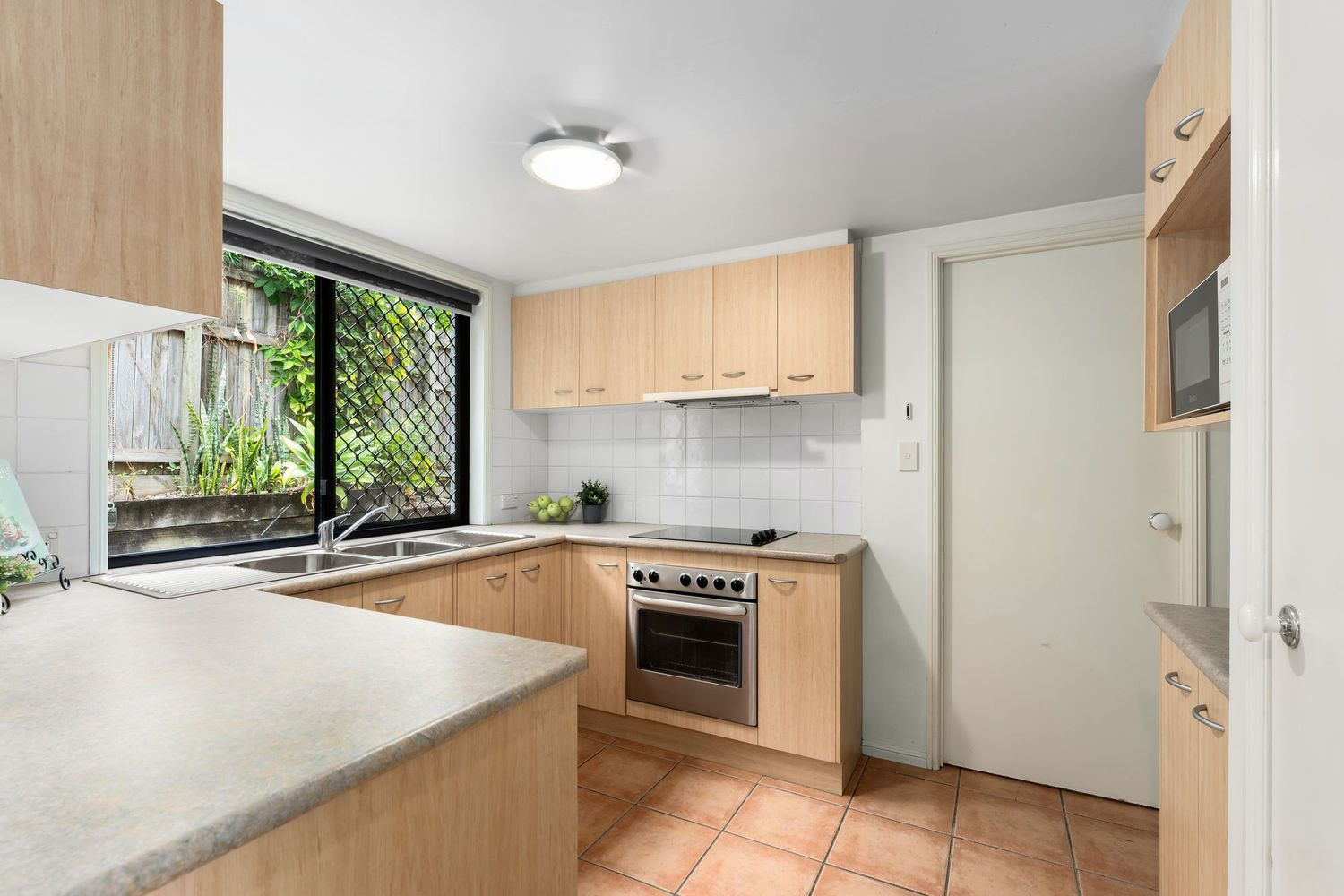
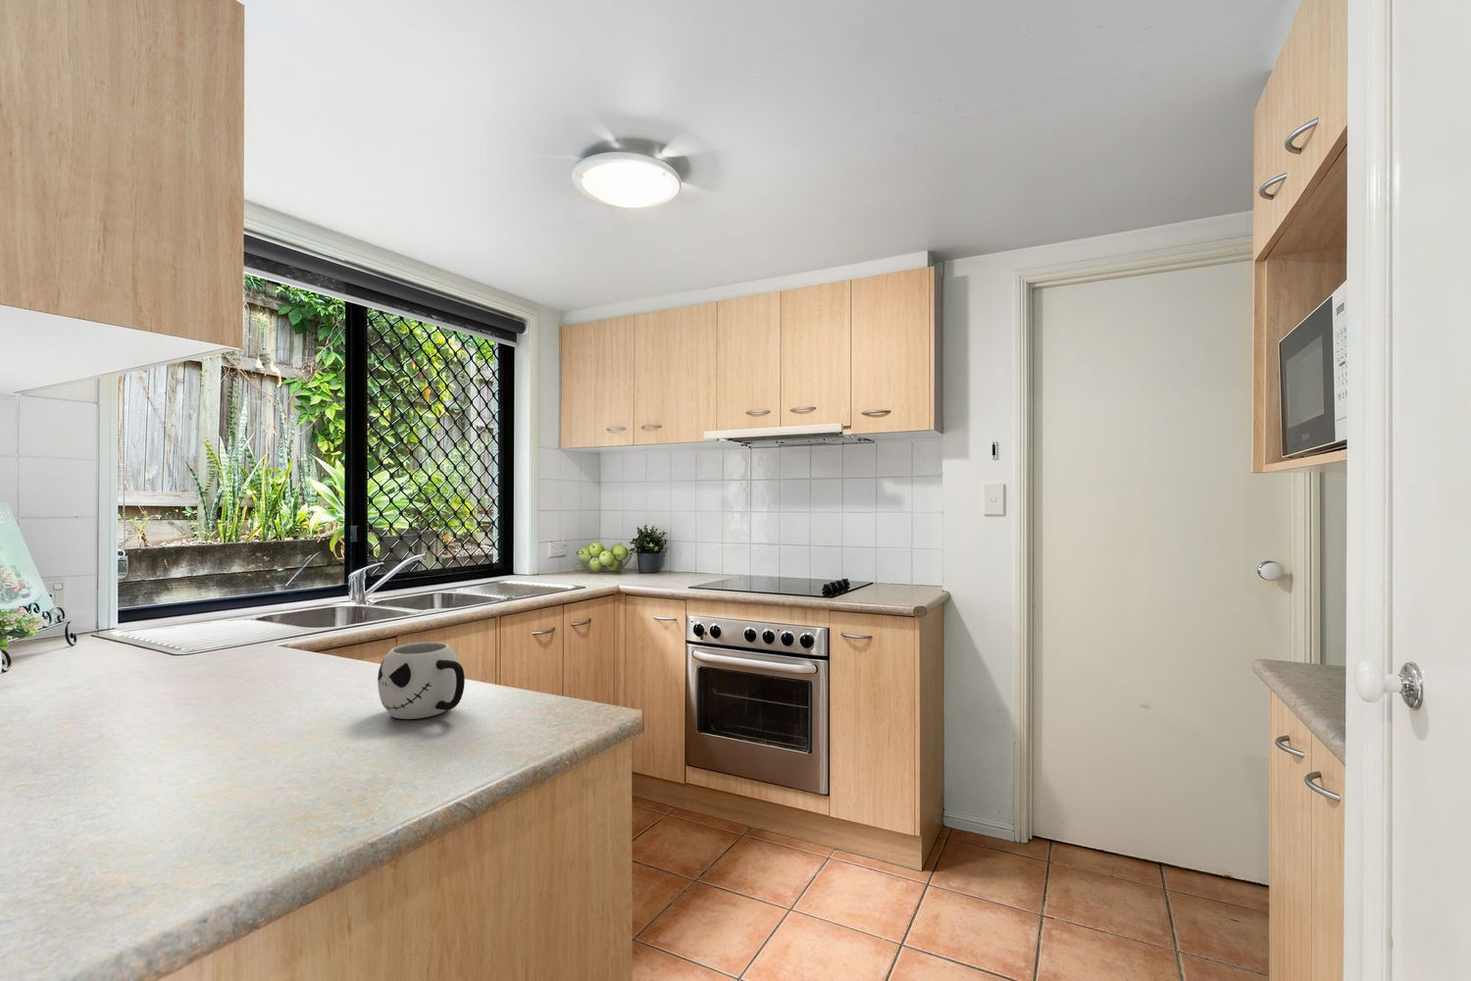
+ mug (429, 681)
